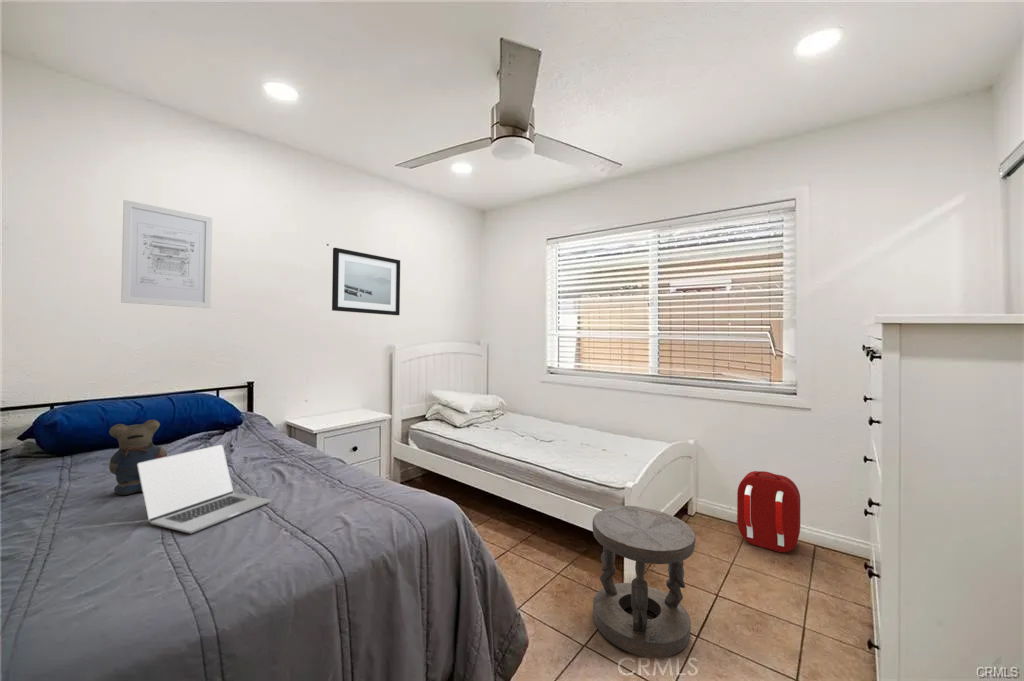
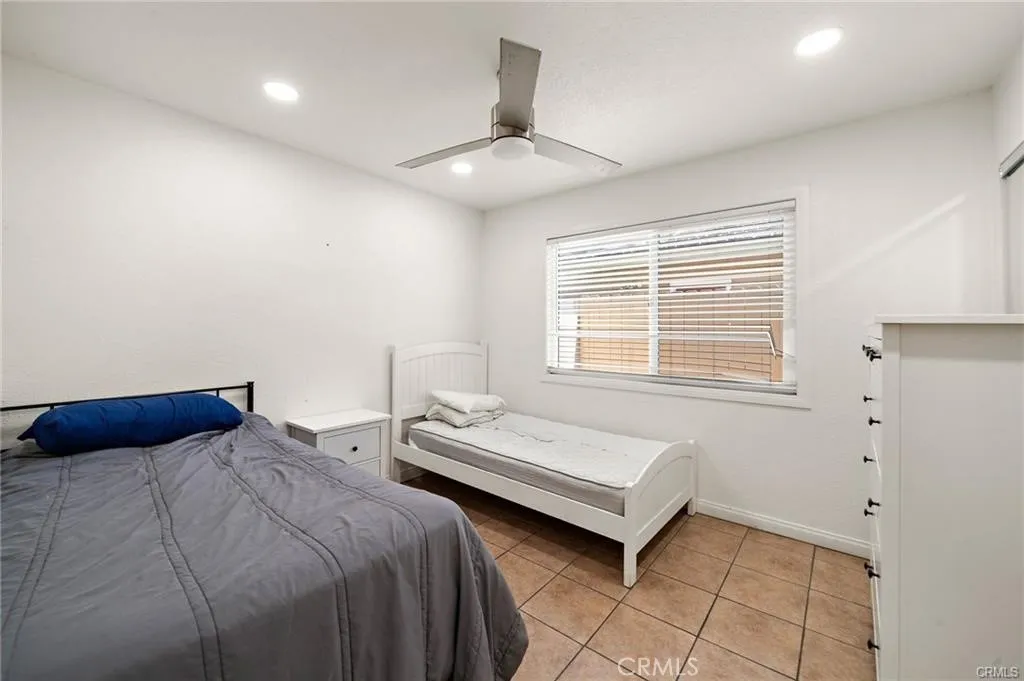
- backpack (766, 507)
- teddy bear (138, 455)
- stool (641, 574)
- laptop (207, 483)
- wall art (169, 257)
- wall art (368, 283)
